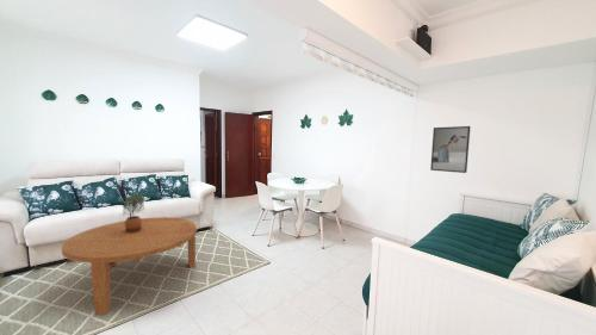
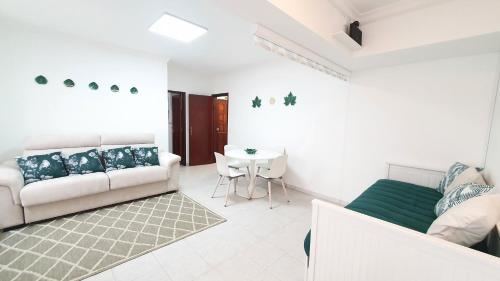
- potted plant (134, 211)
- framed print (449, 149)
- coffee table (137, 255)
